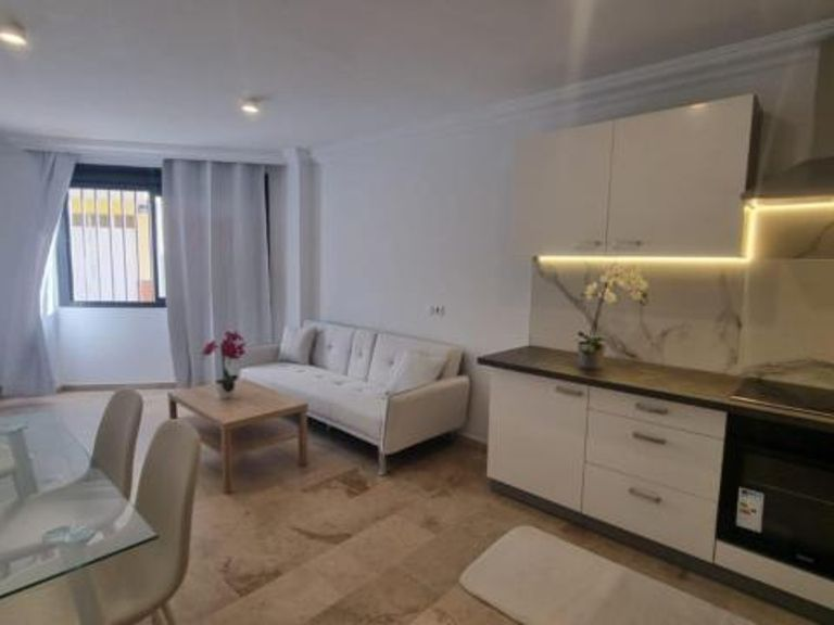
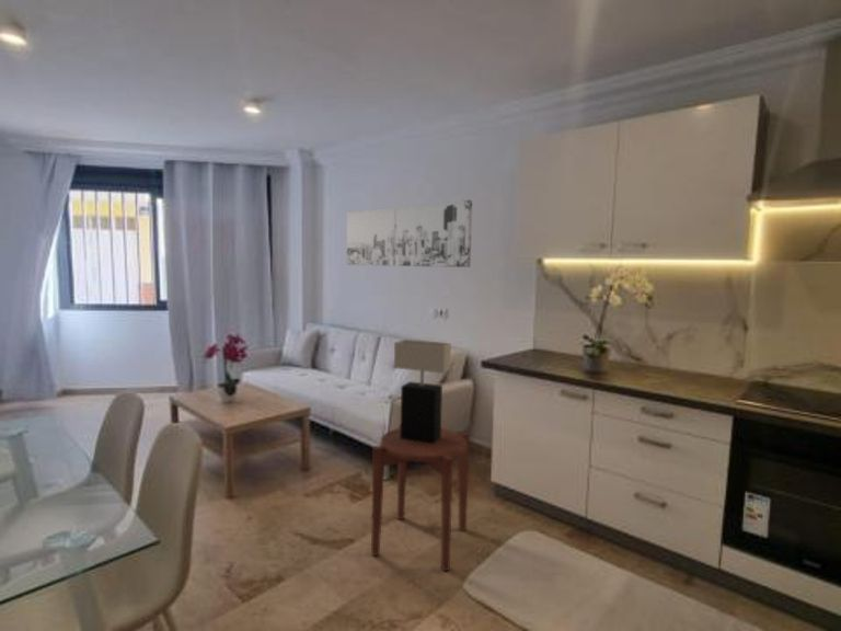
+ wall art (401, 237)
+ side table (404, 491)
+ table lamp (422, 390)
